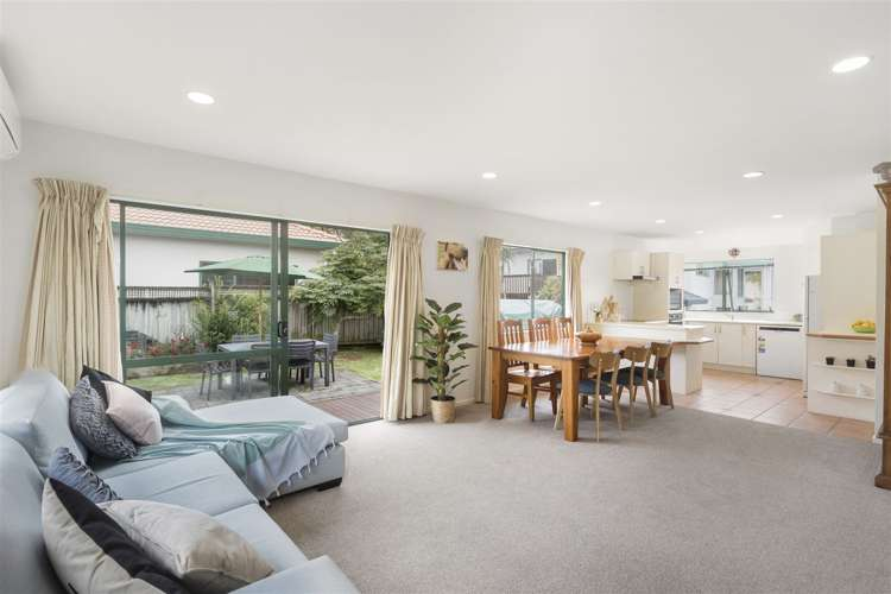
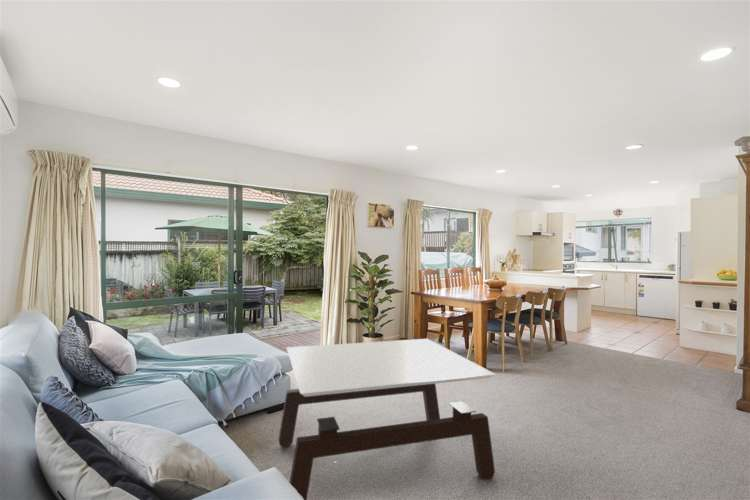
+ coffee table (376, 396)
